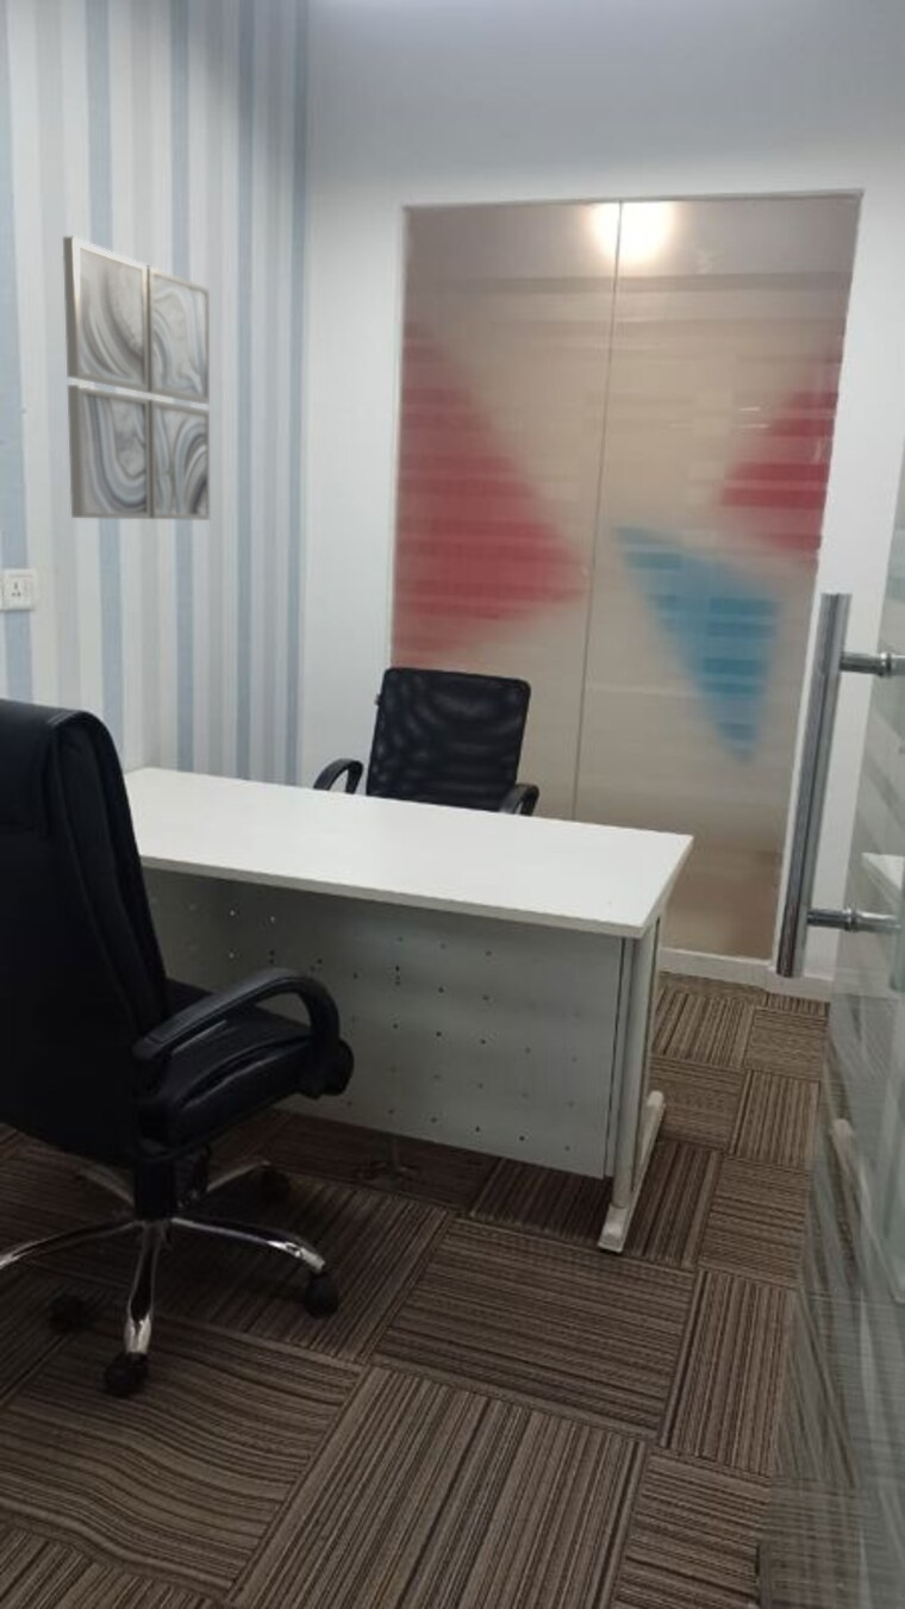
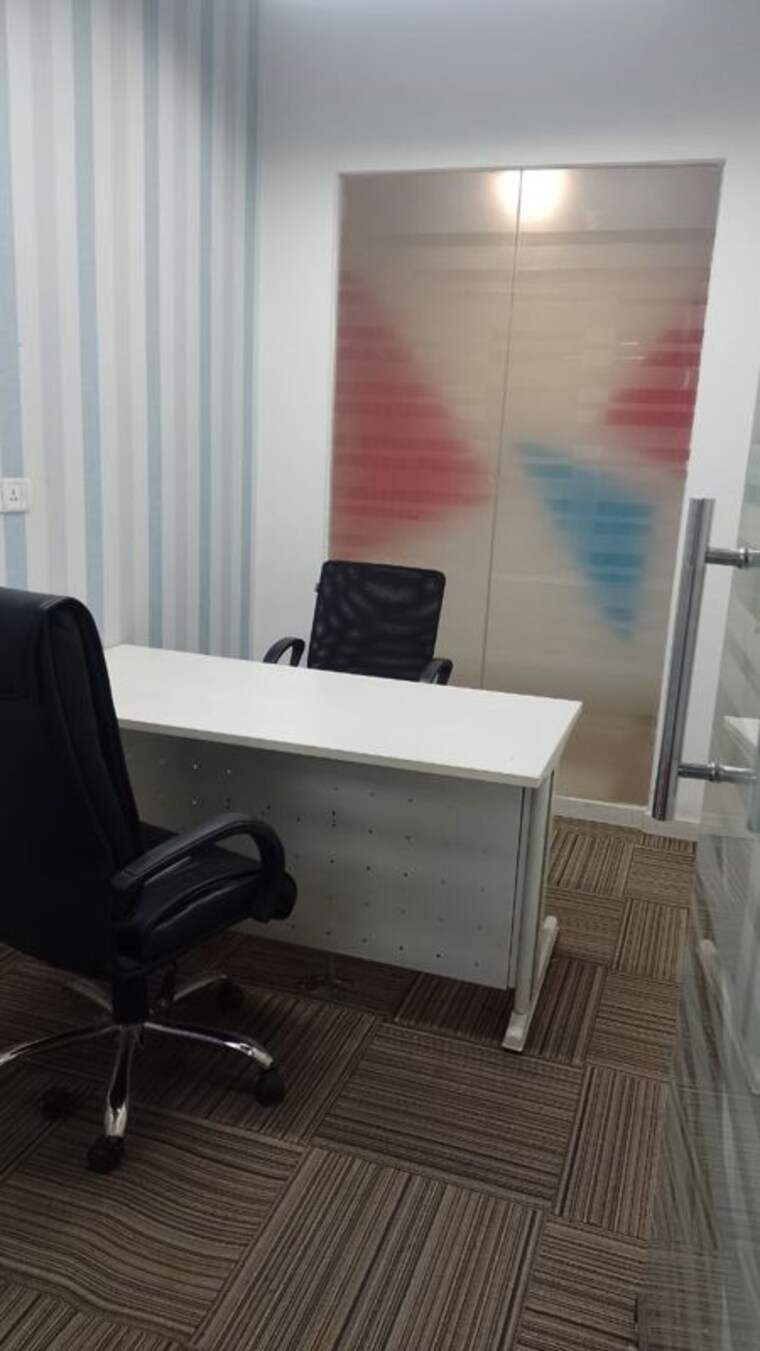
- wall art (145, 398)
